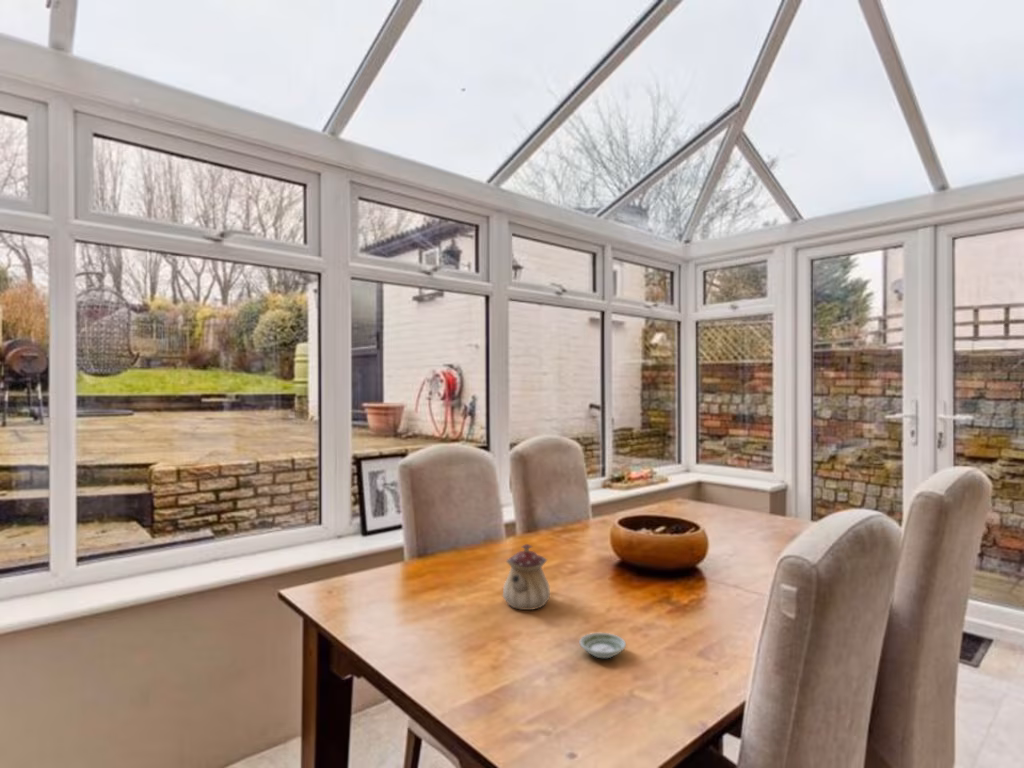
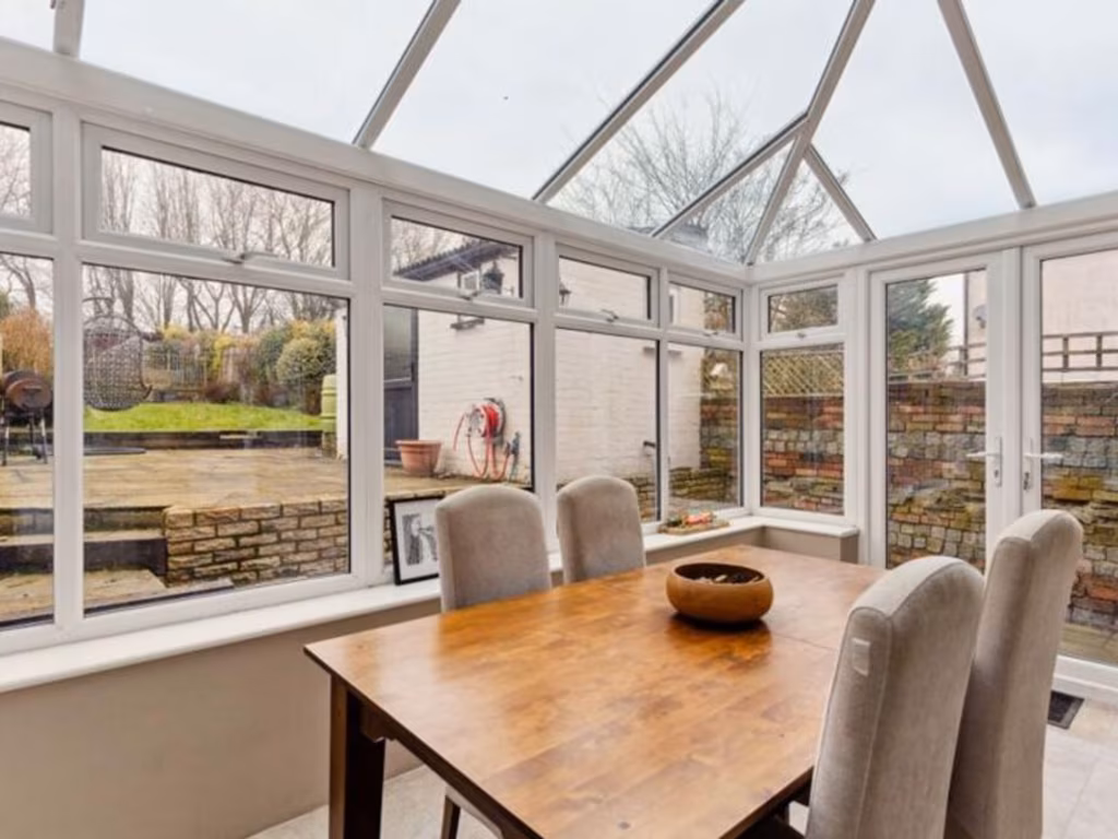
- saucer (602, 647)
- teapot (527, 572)
